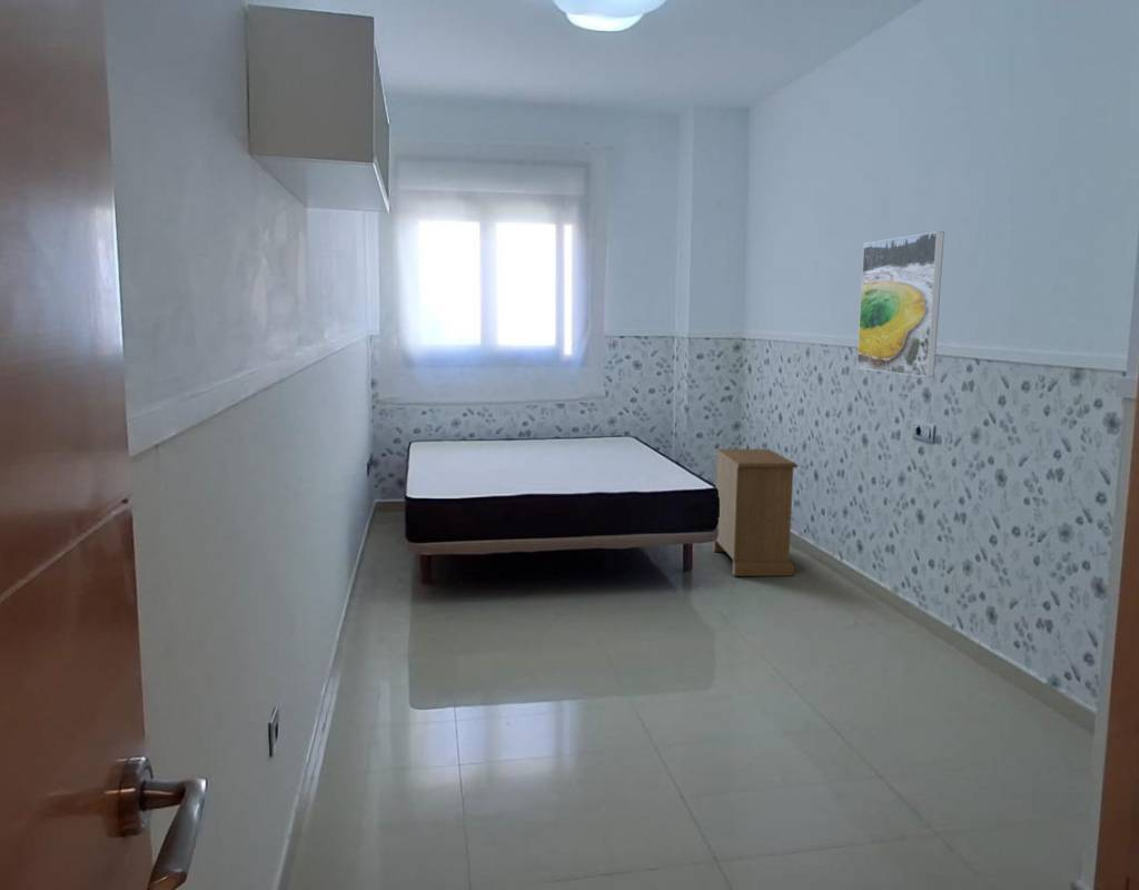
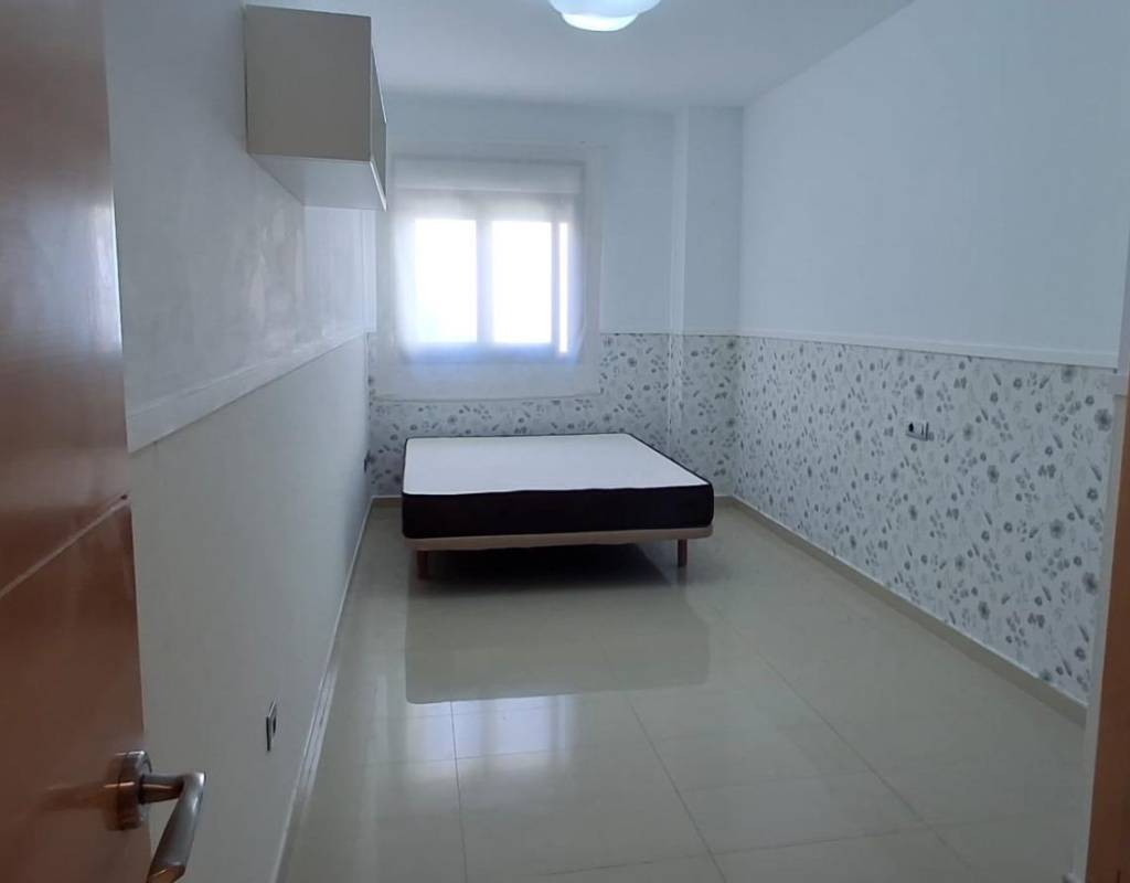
- nightstand (753, 508)
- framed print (897, 306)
